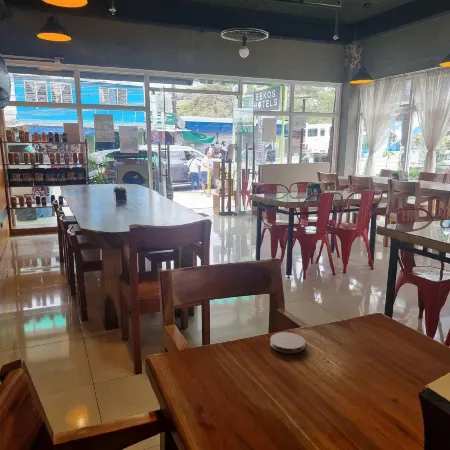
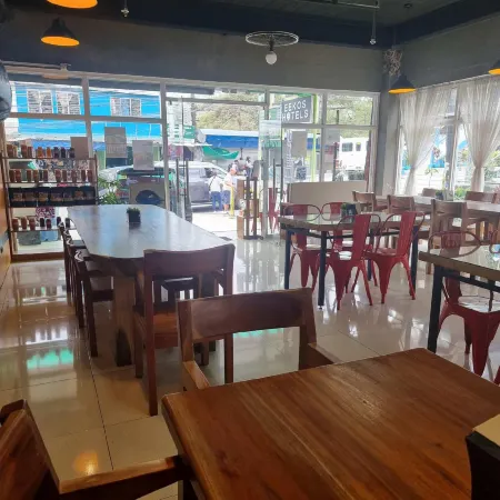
- coaster (287, 342)
